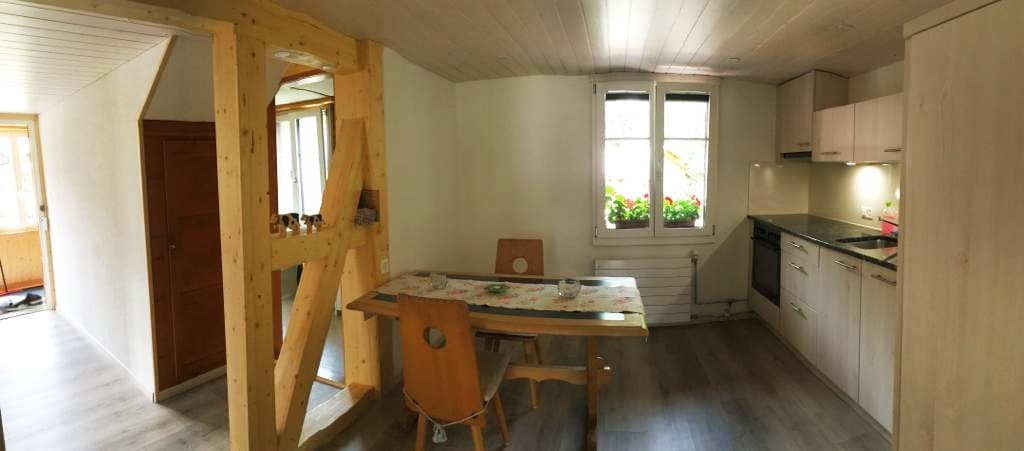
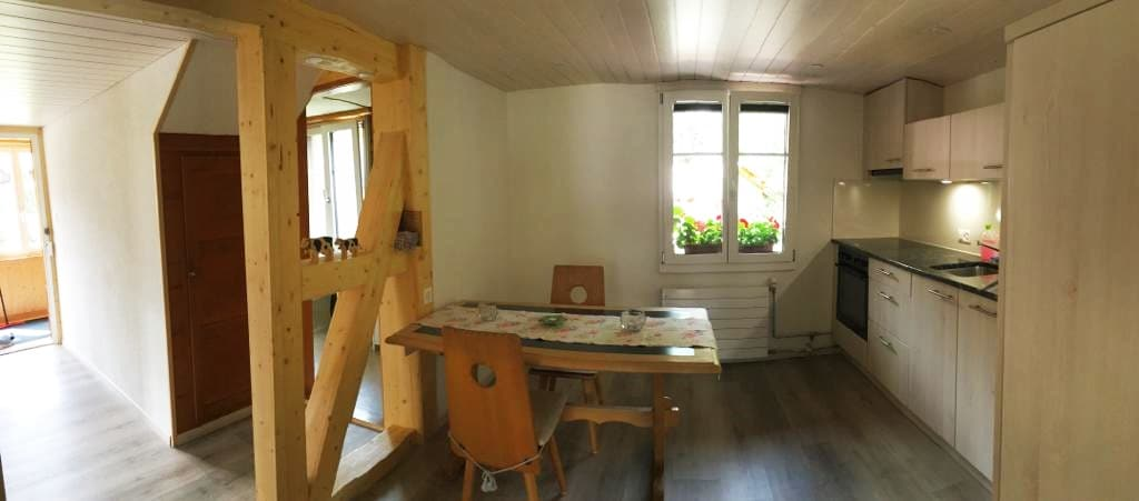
- sneaker (23, 300)
